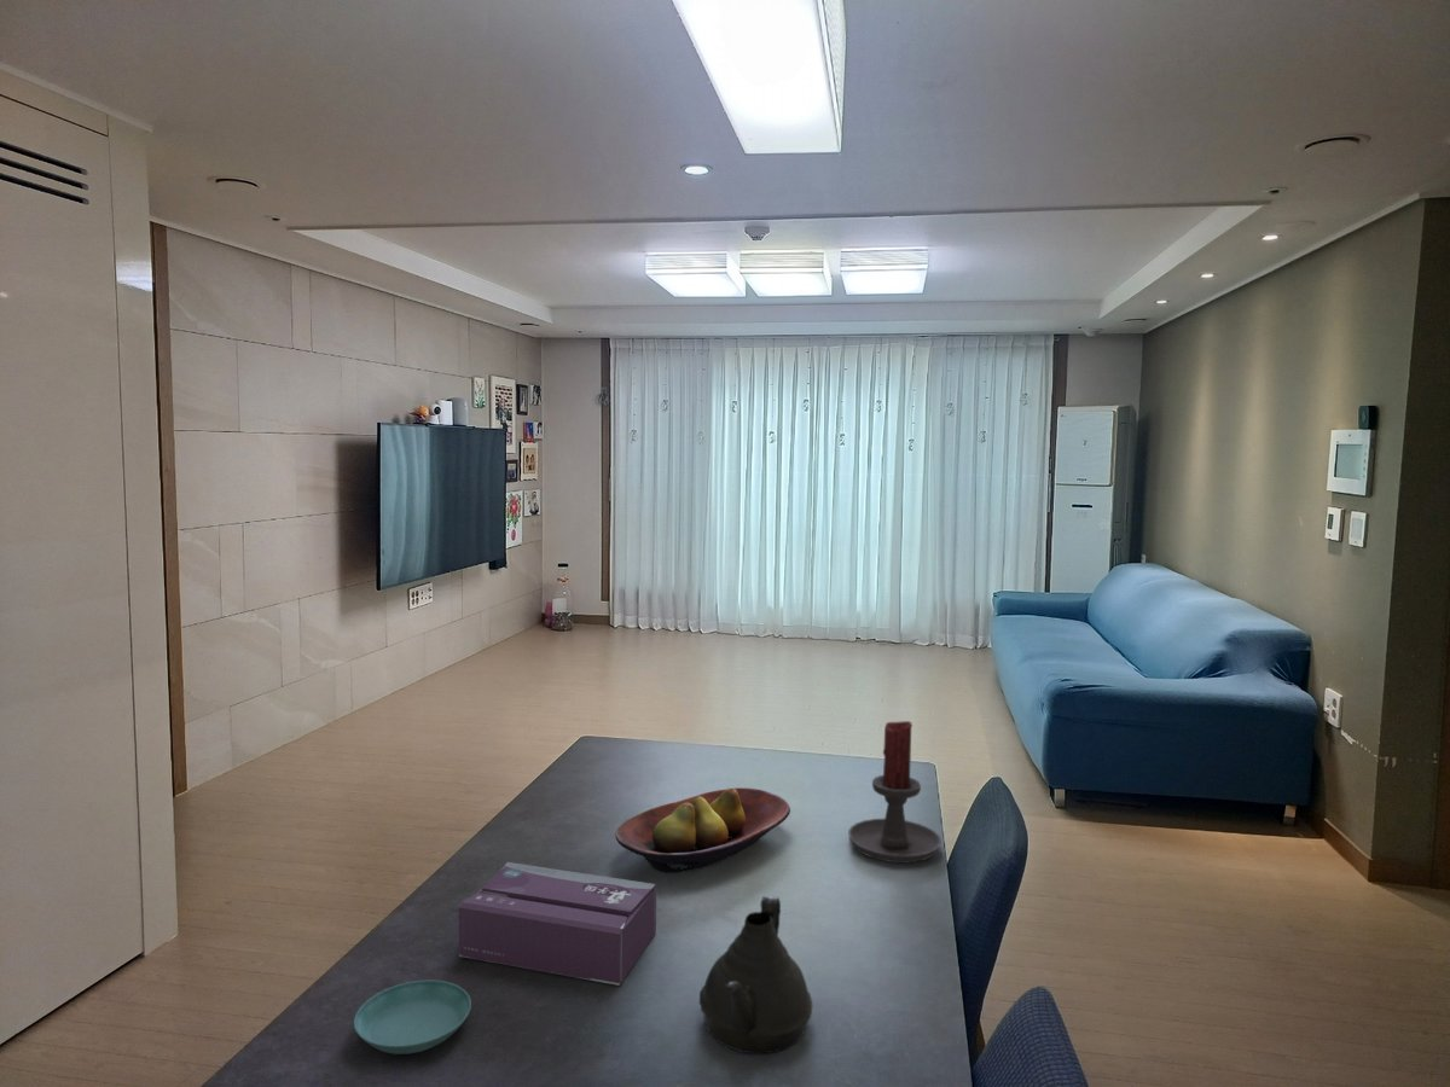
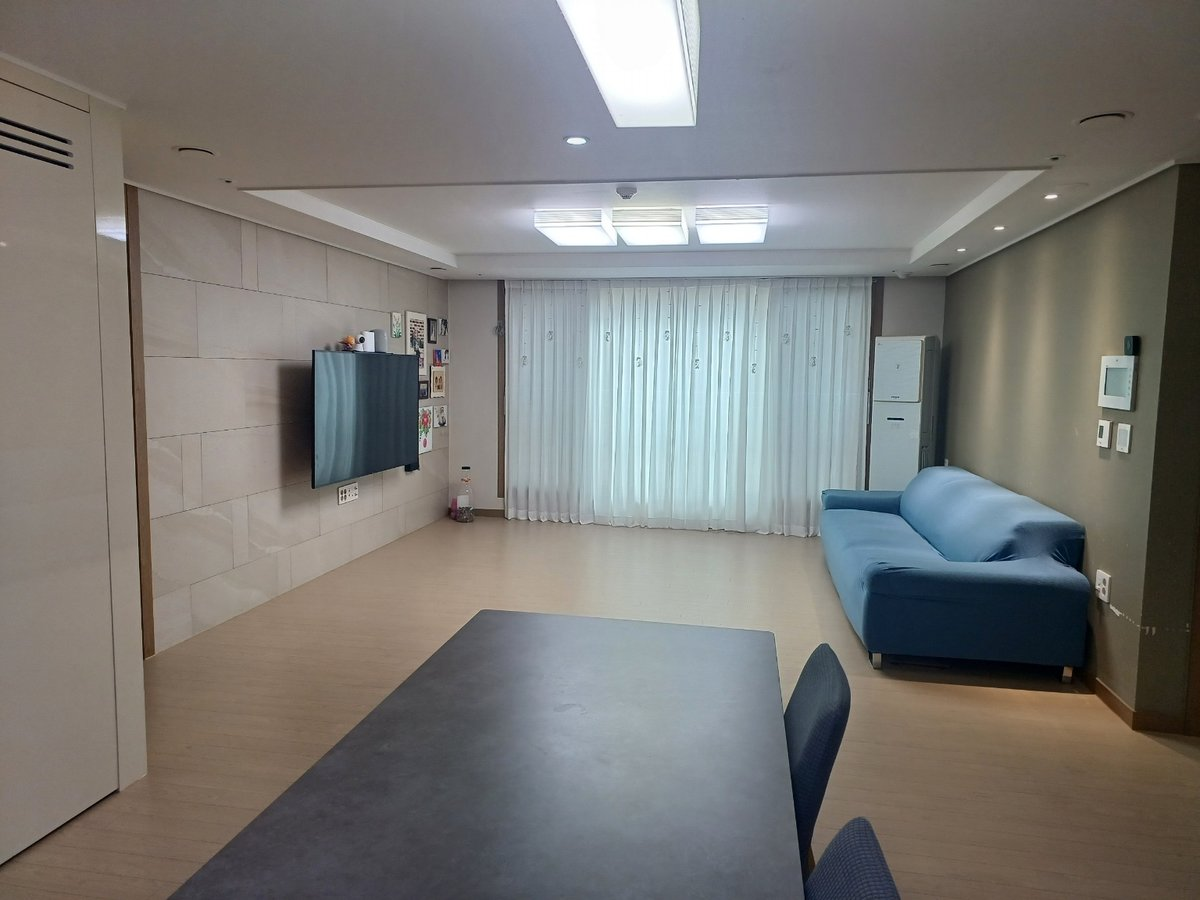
- teapot (749, 981)
- tissue box (559, 918)
- candle holder (897, 779)
- fruit bowl (706, 821)
- saucer (413, 1019)
